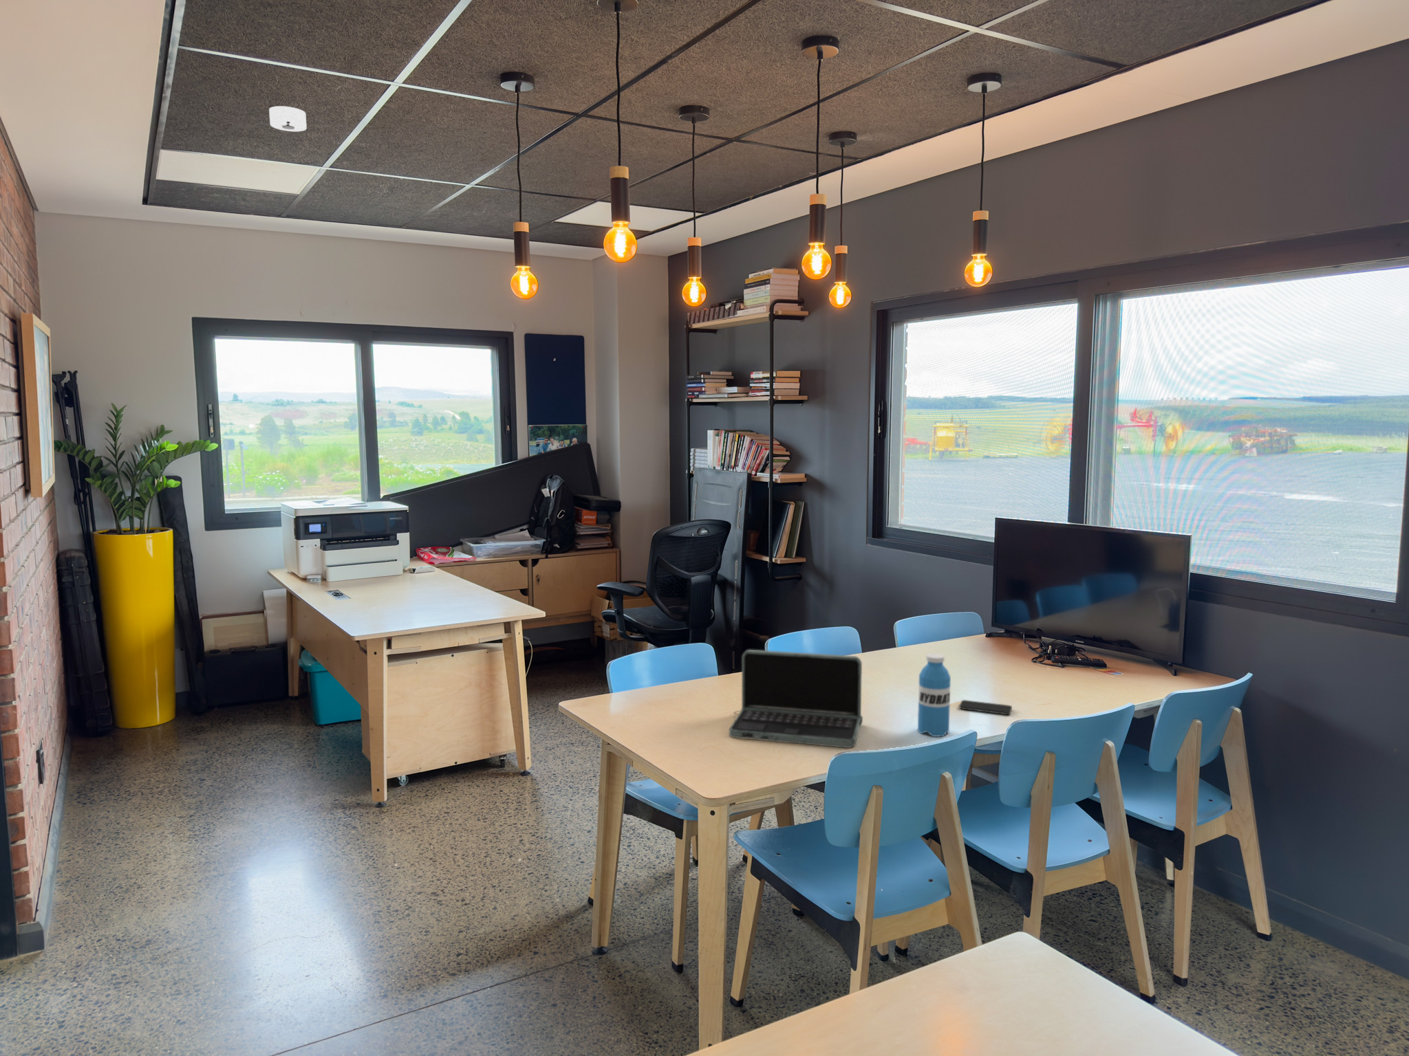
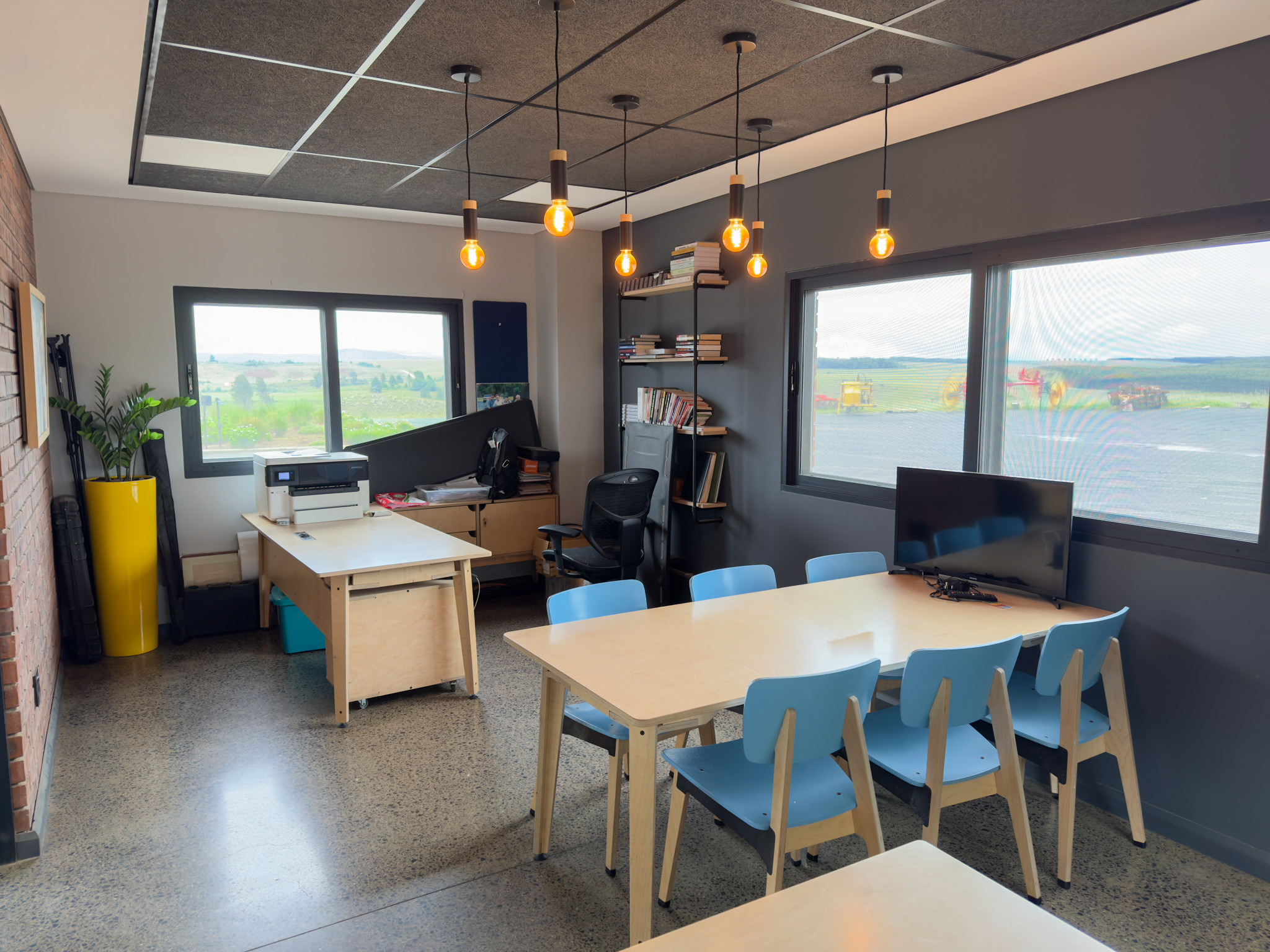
- smartphone (985, 707)
- smoke detector (287, 120)
- laptop (792, 693)
- water bottle (933, 693)
